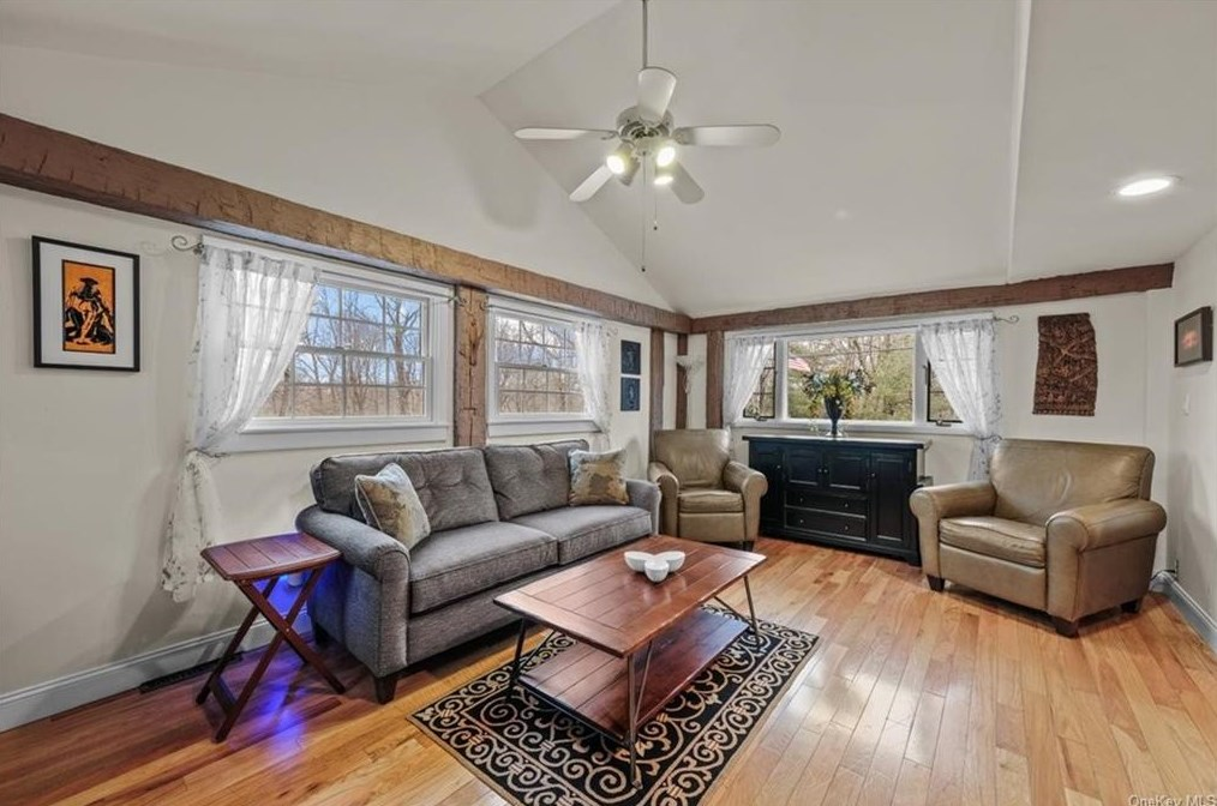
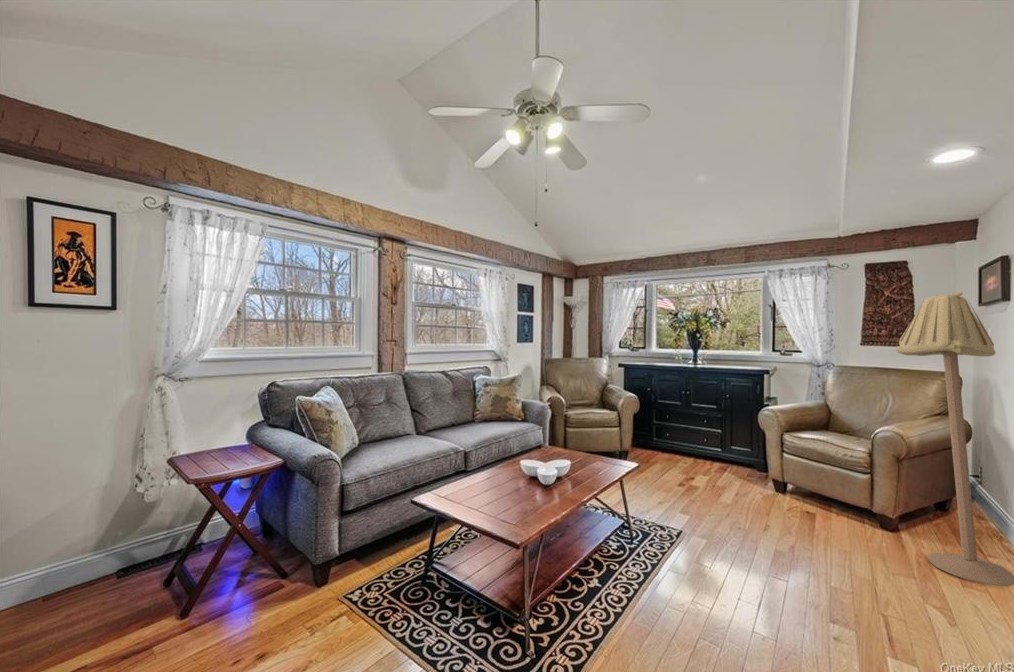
+ floor lamp (952, 427)
